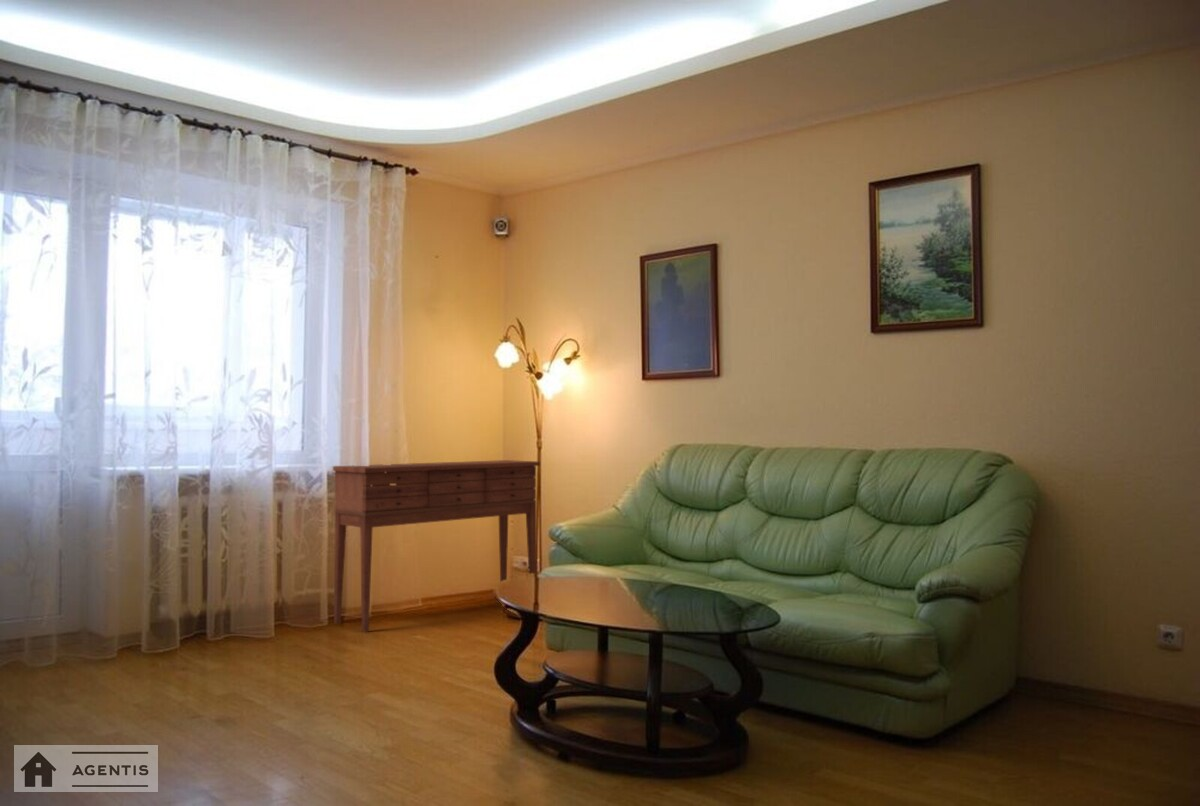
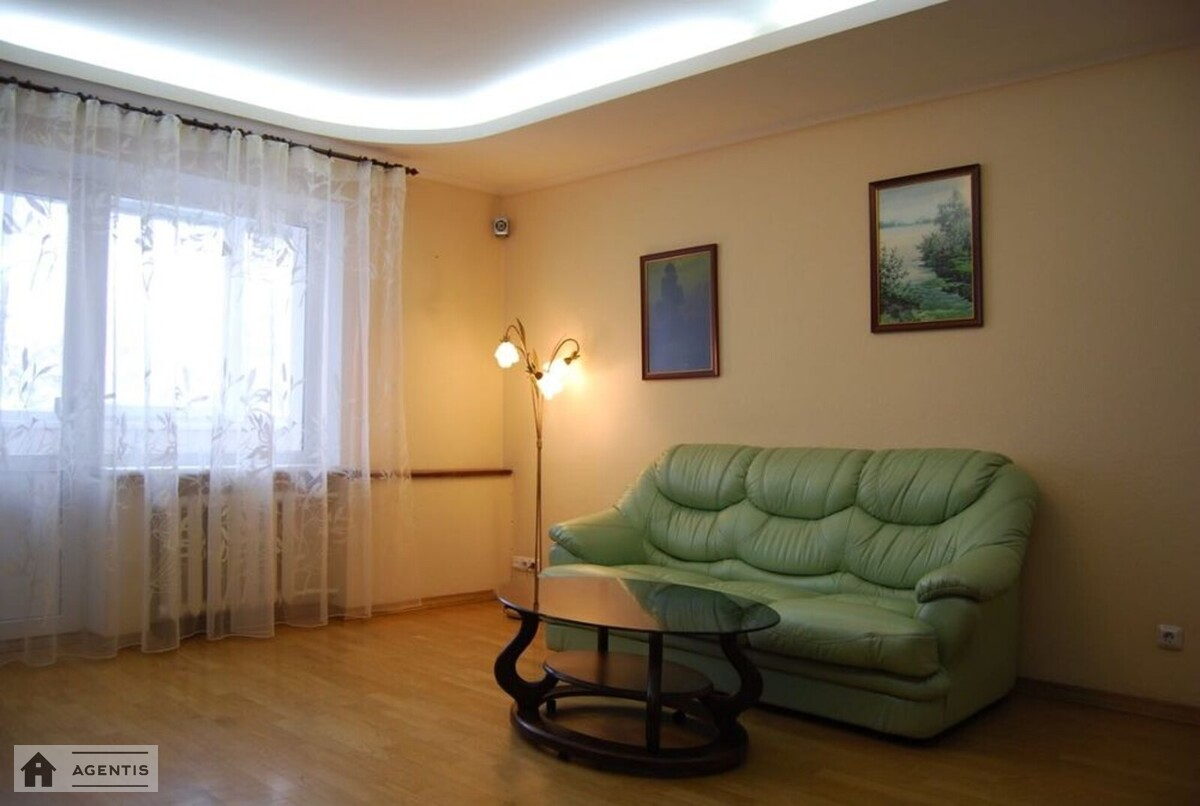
- console table (438, 521)
